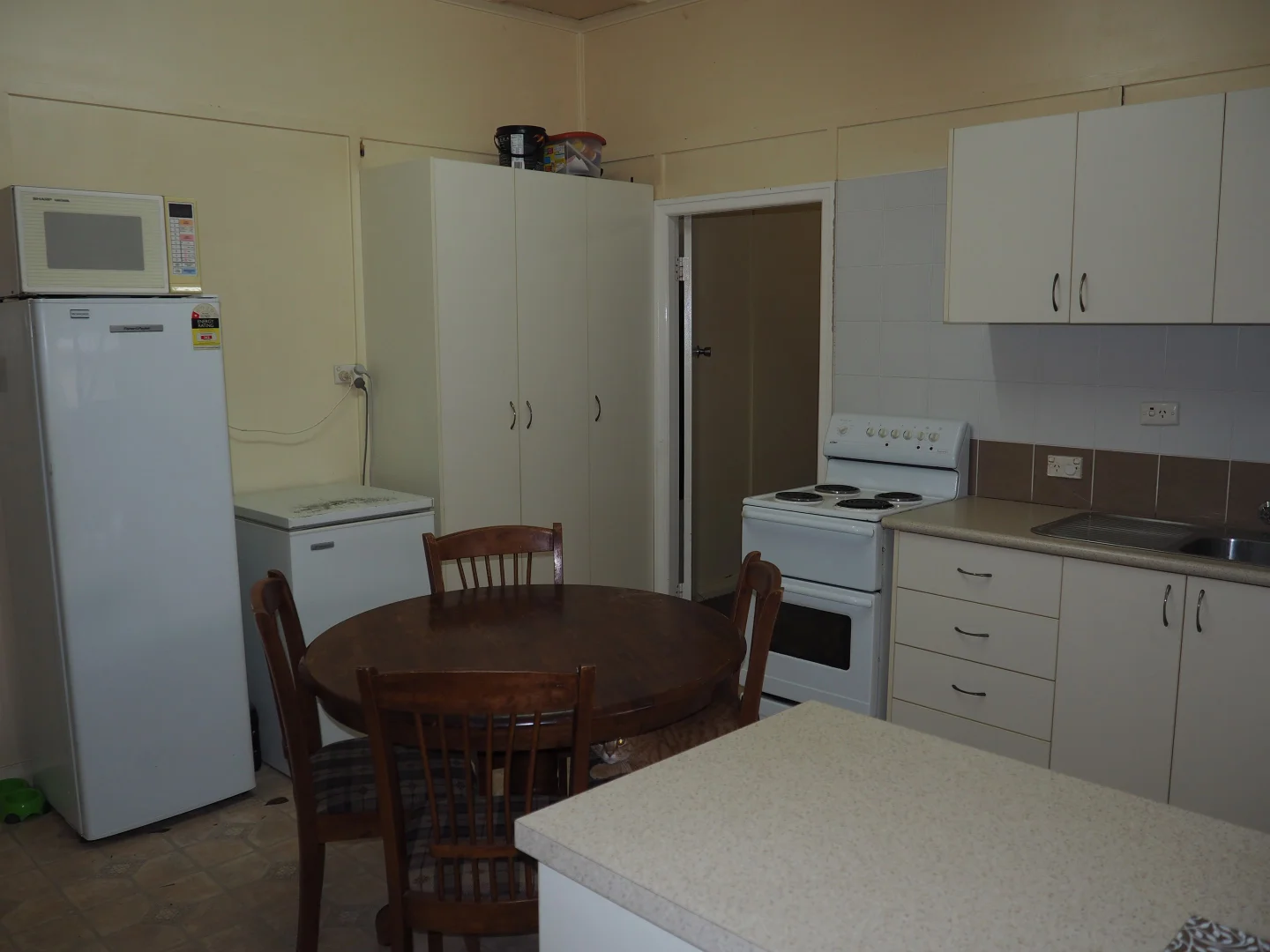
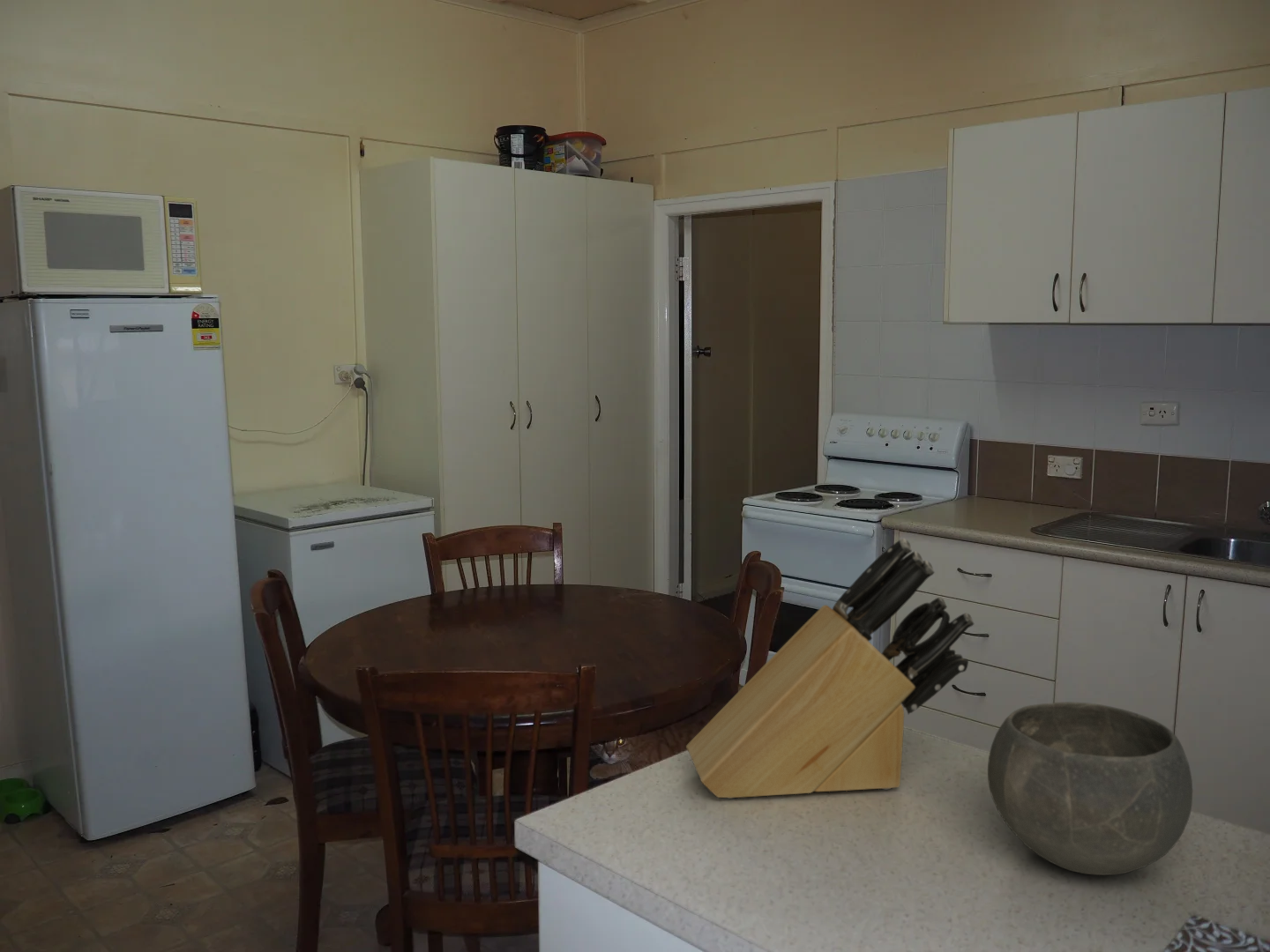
+ knife block (828, 663)
+ bowl (1087, 792)
